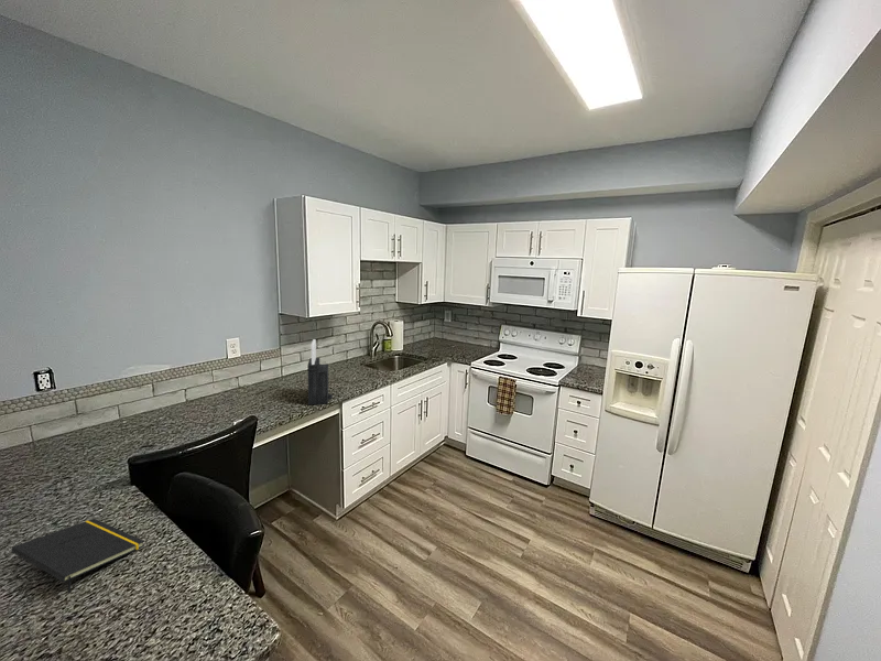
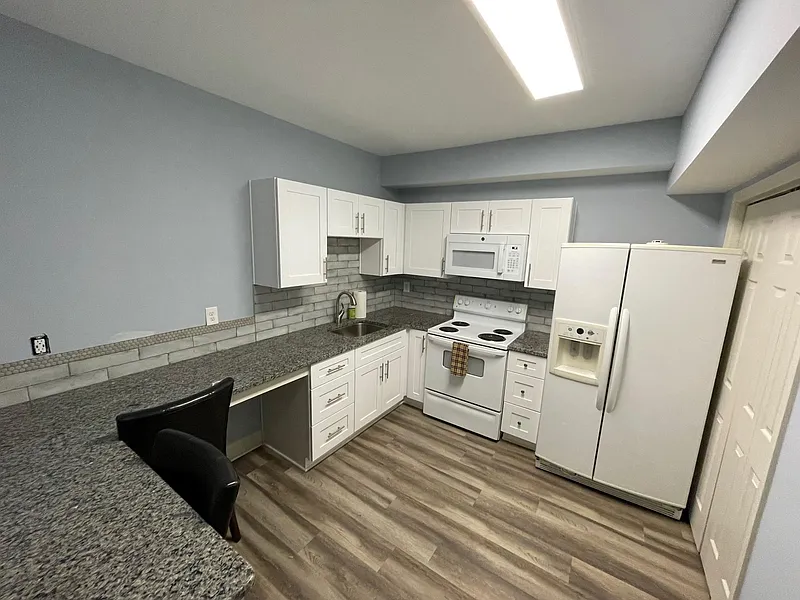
- knife block (320, 370)
- notepad (80, 546)
